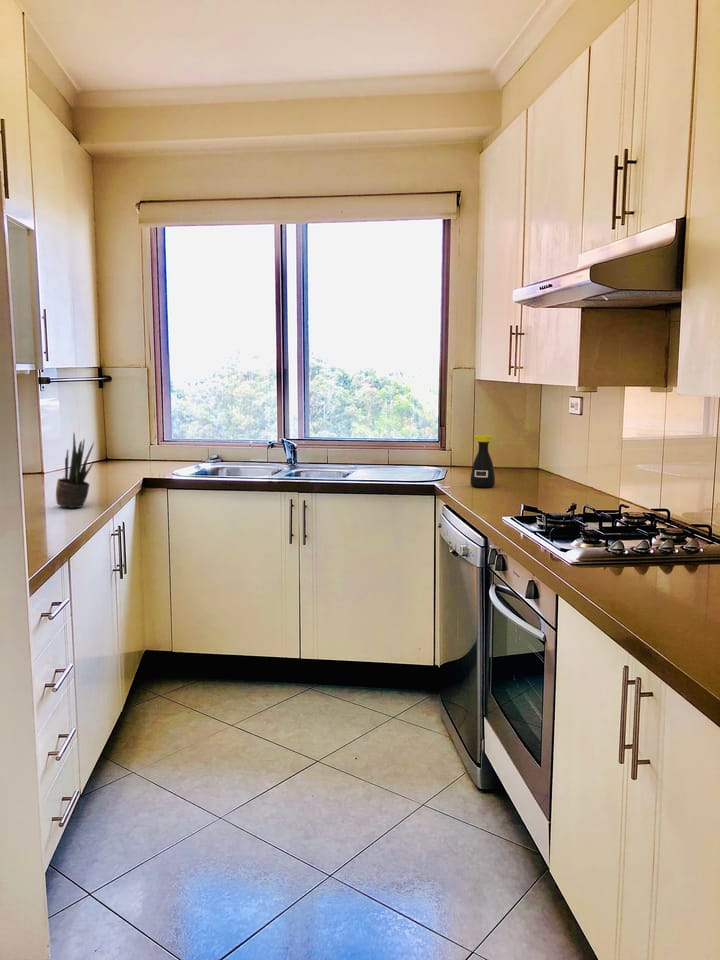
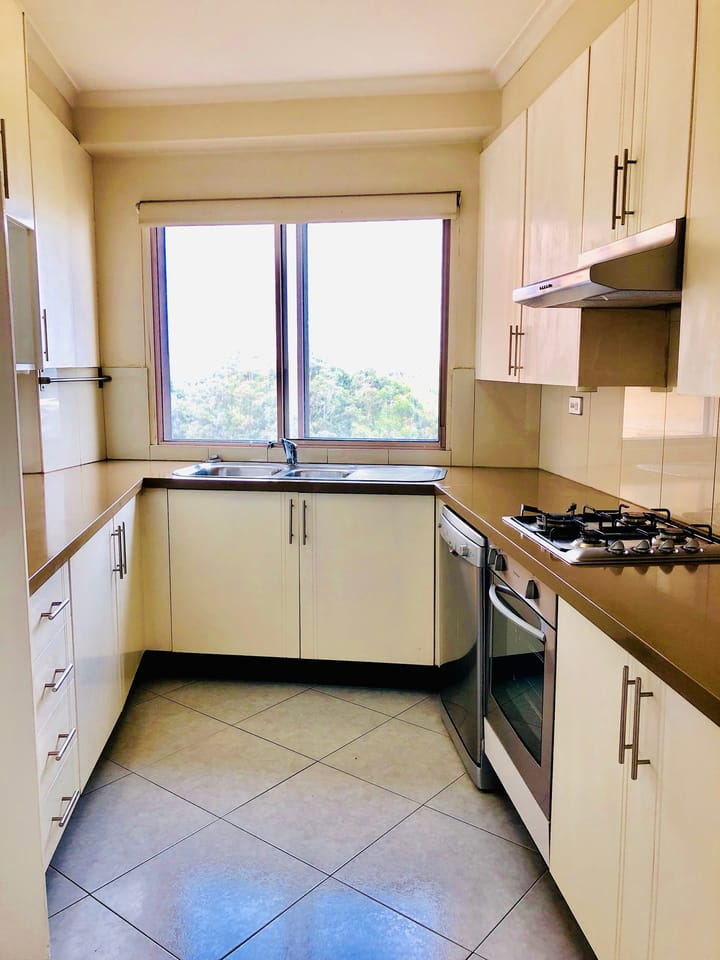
- bottle (483, 460)
- potted plant (75, 469)
